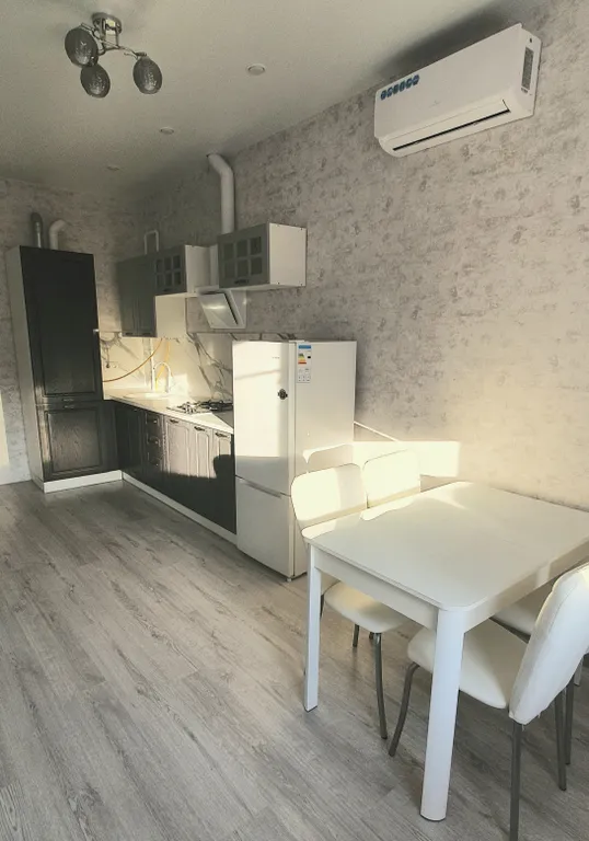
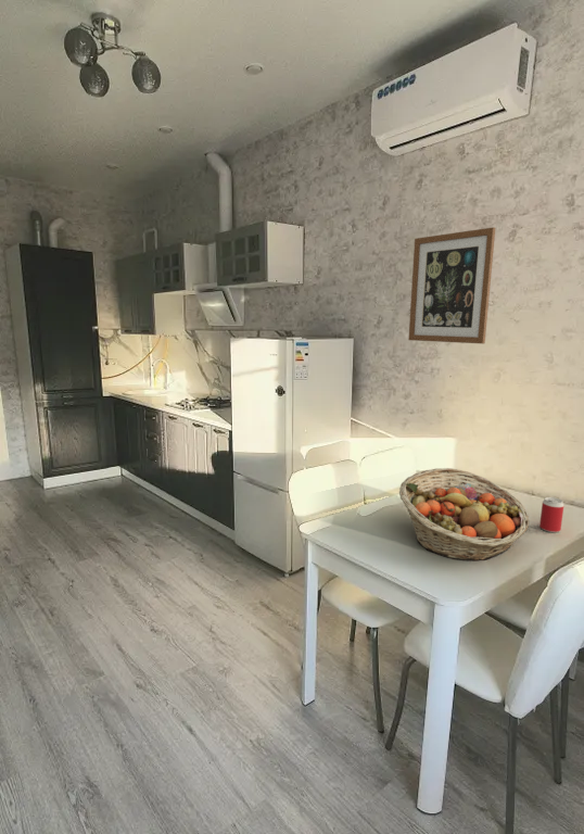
+ beverage can (551, 514)
+ fruit basket (461, 511)
+ wall art (447, 288)
